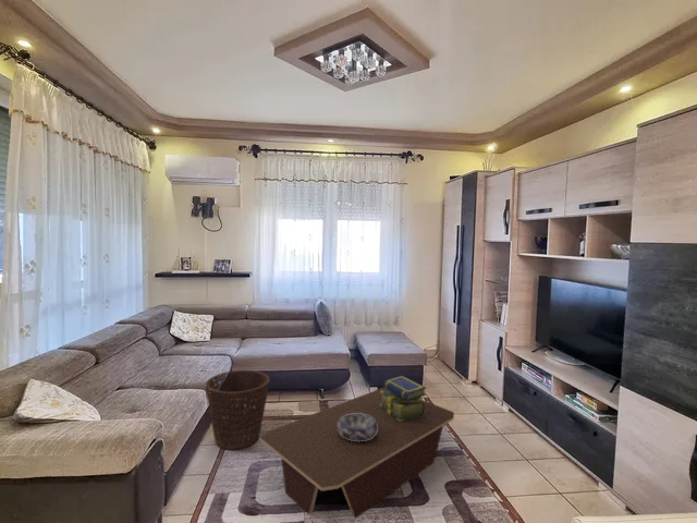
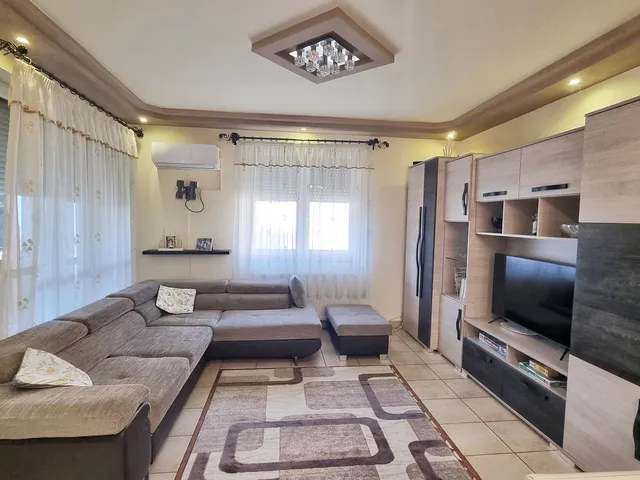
- coffee table (365, 443)
- stack of books (403, 397)
- decorative bowl (357, 426)
- basket (237, 409)
